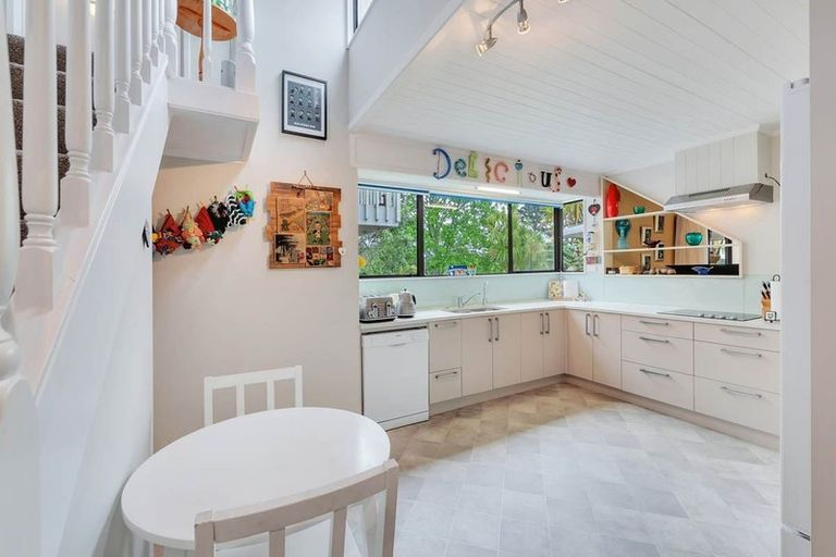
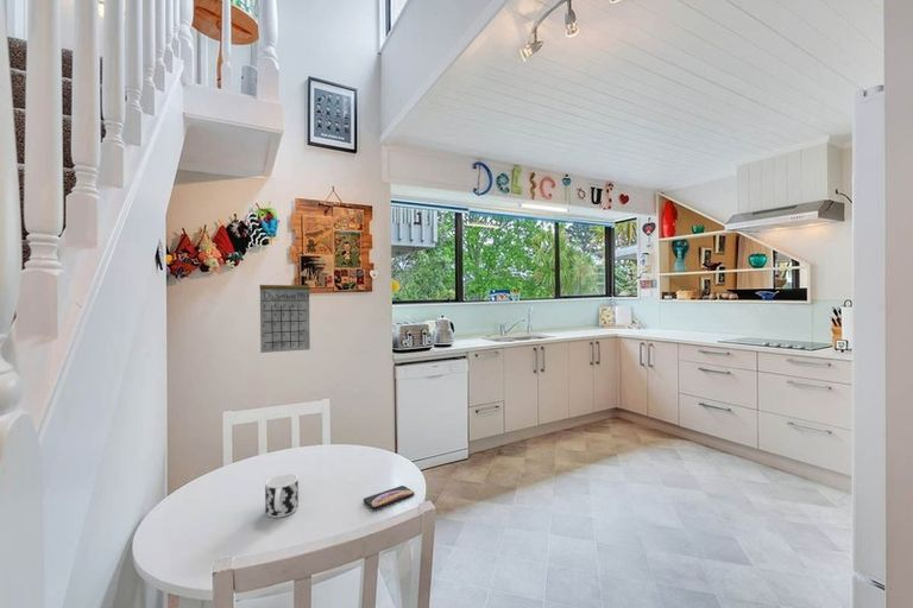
+ smartphone (389, 496)
+ calendar (285, 310)
+ cup (281, 496)
